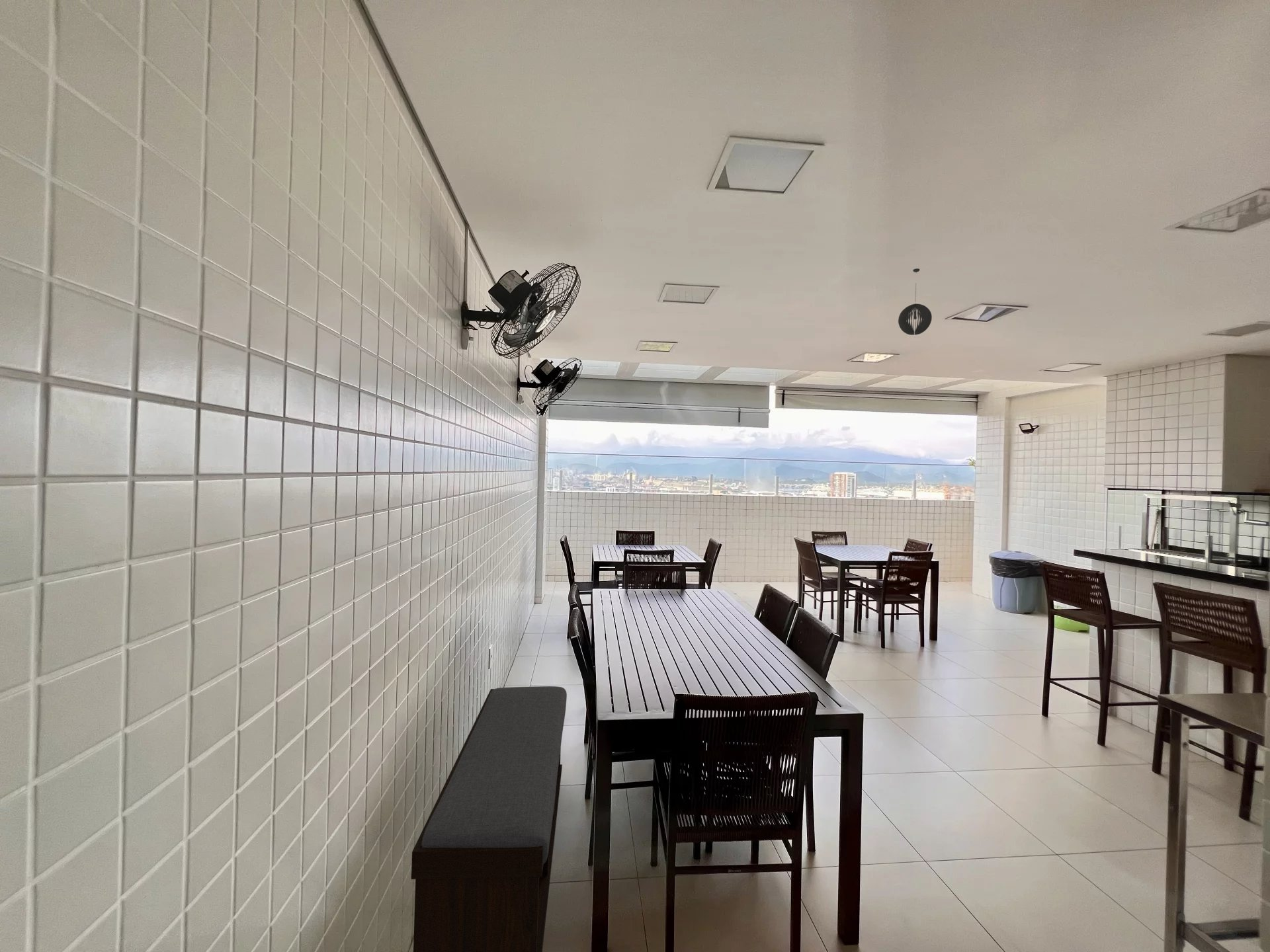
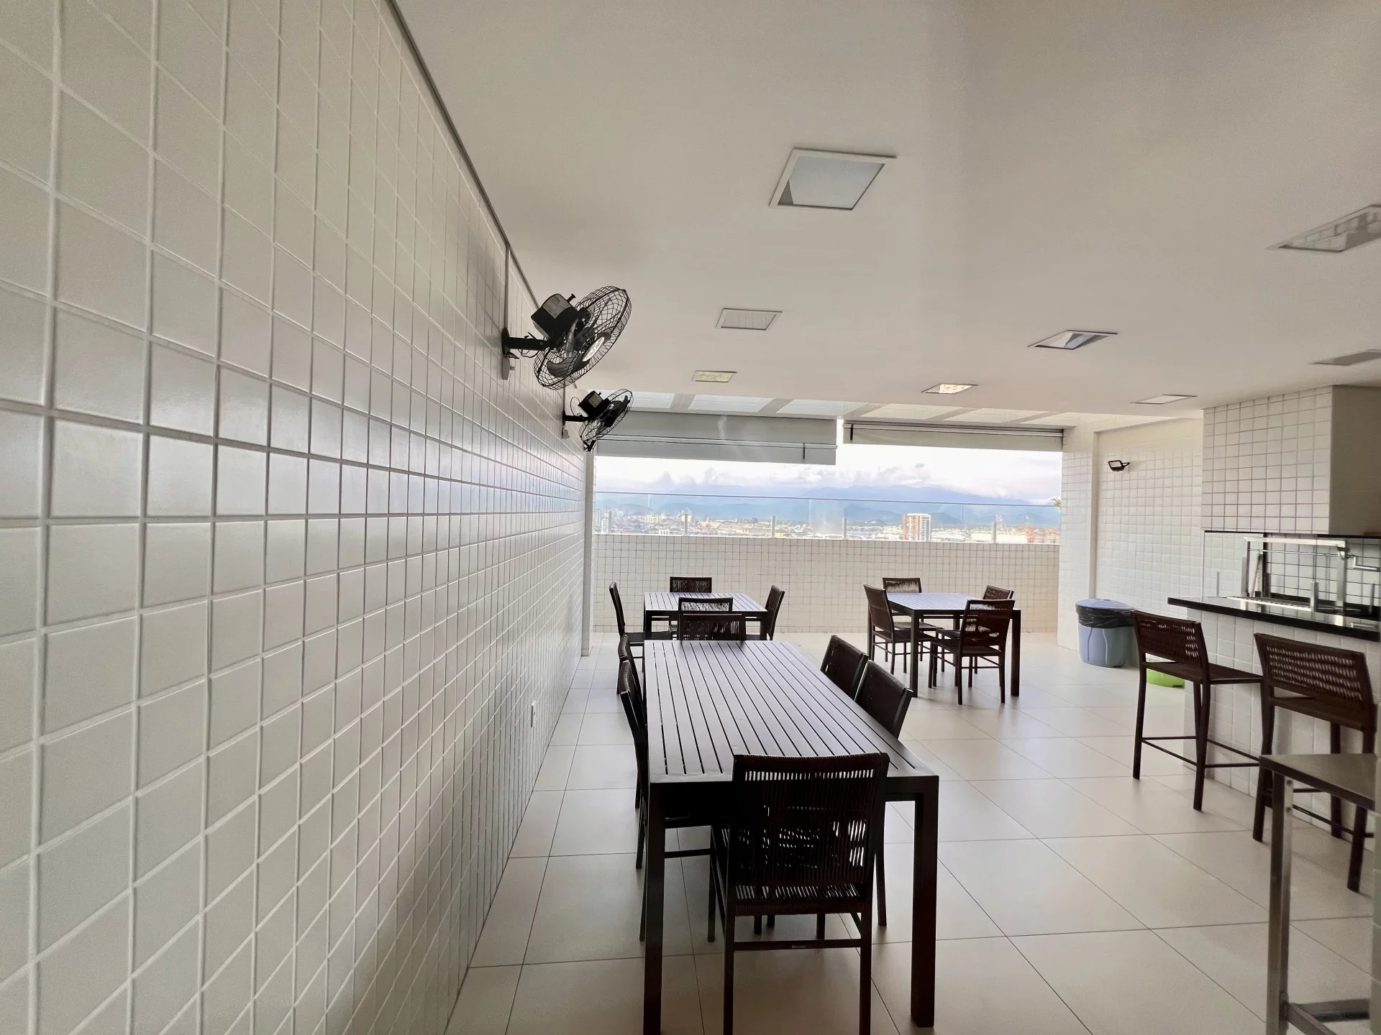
- pendant light (915, 300)
- bench (510, 800)
